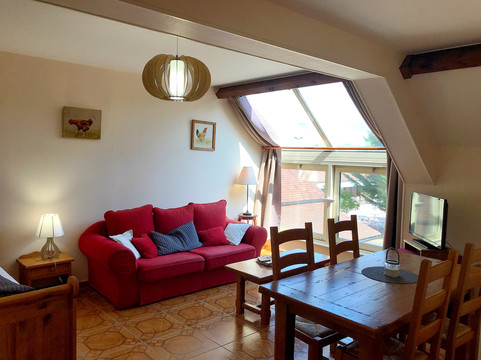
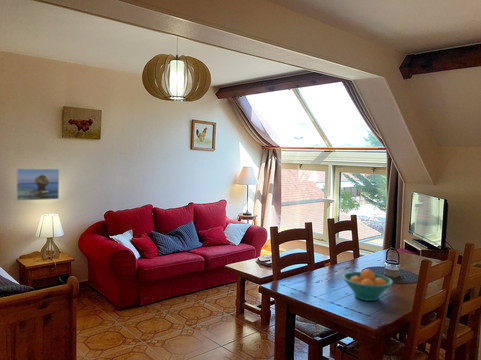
+ fruit bowl (367, 283)
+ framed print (38, 184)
